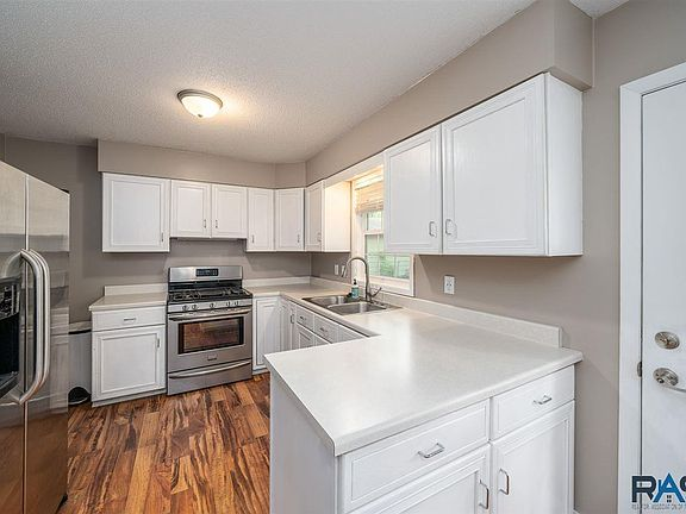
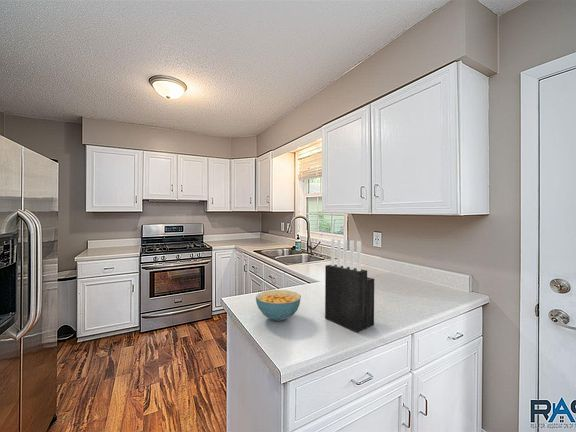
+ knife block (350, 280)
+ cereal bowl (278, 307)
